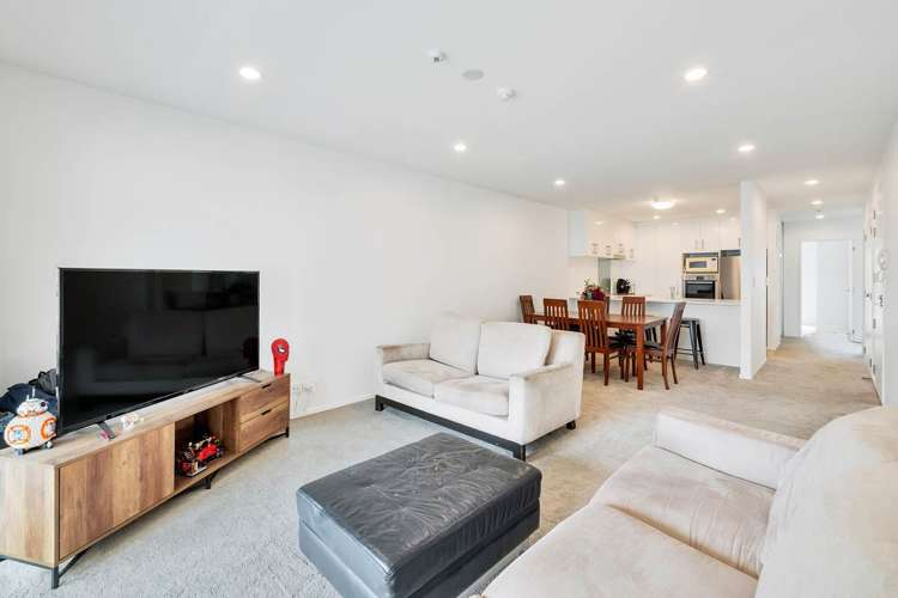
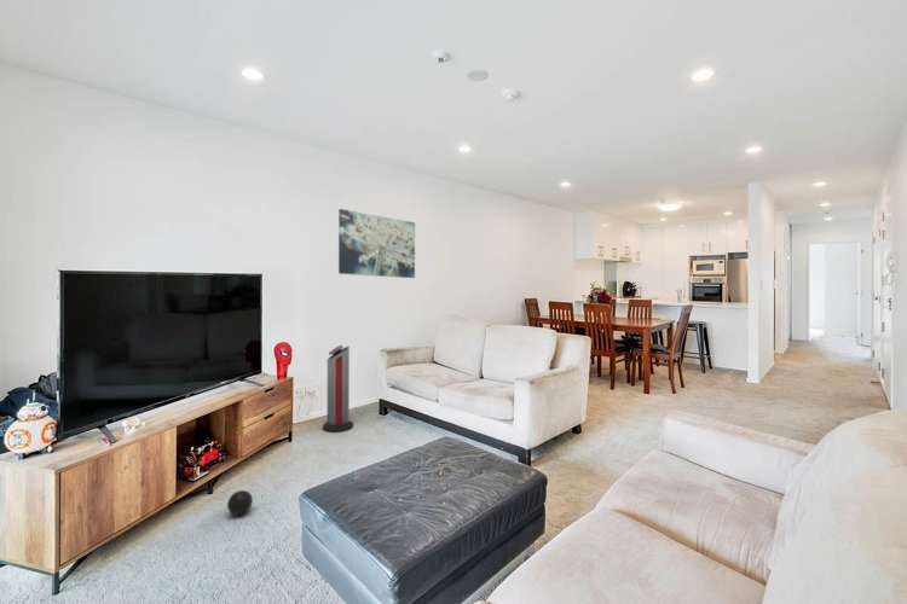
+ ball (239, 503)
+ air purifier (337, 385)
+ wall art (380, 245)
